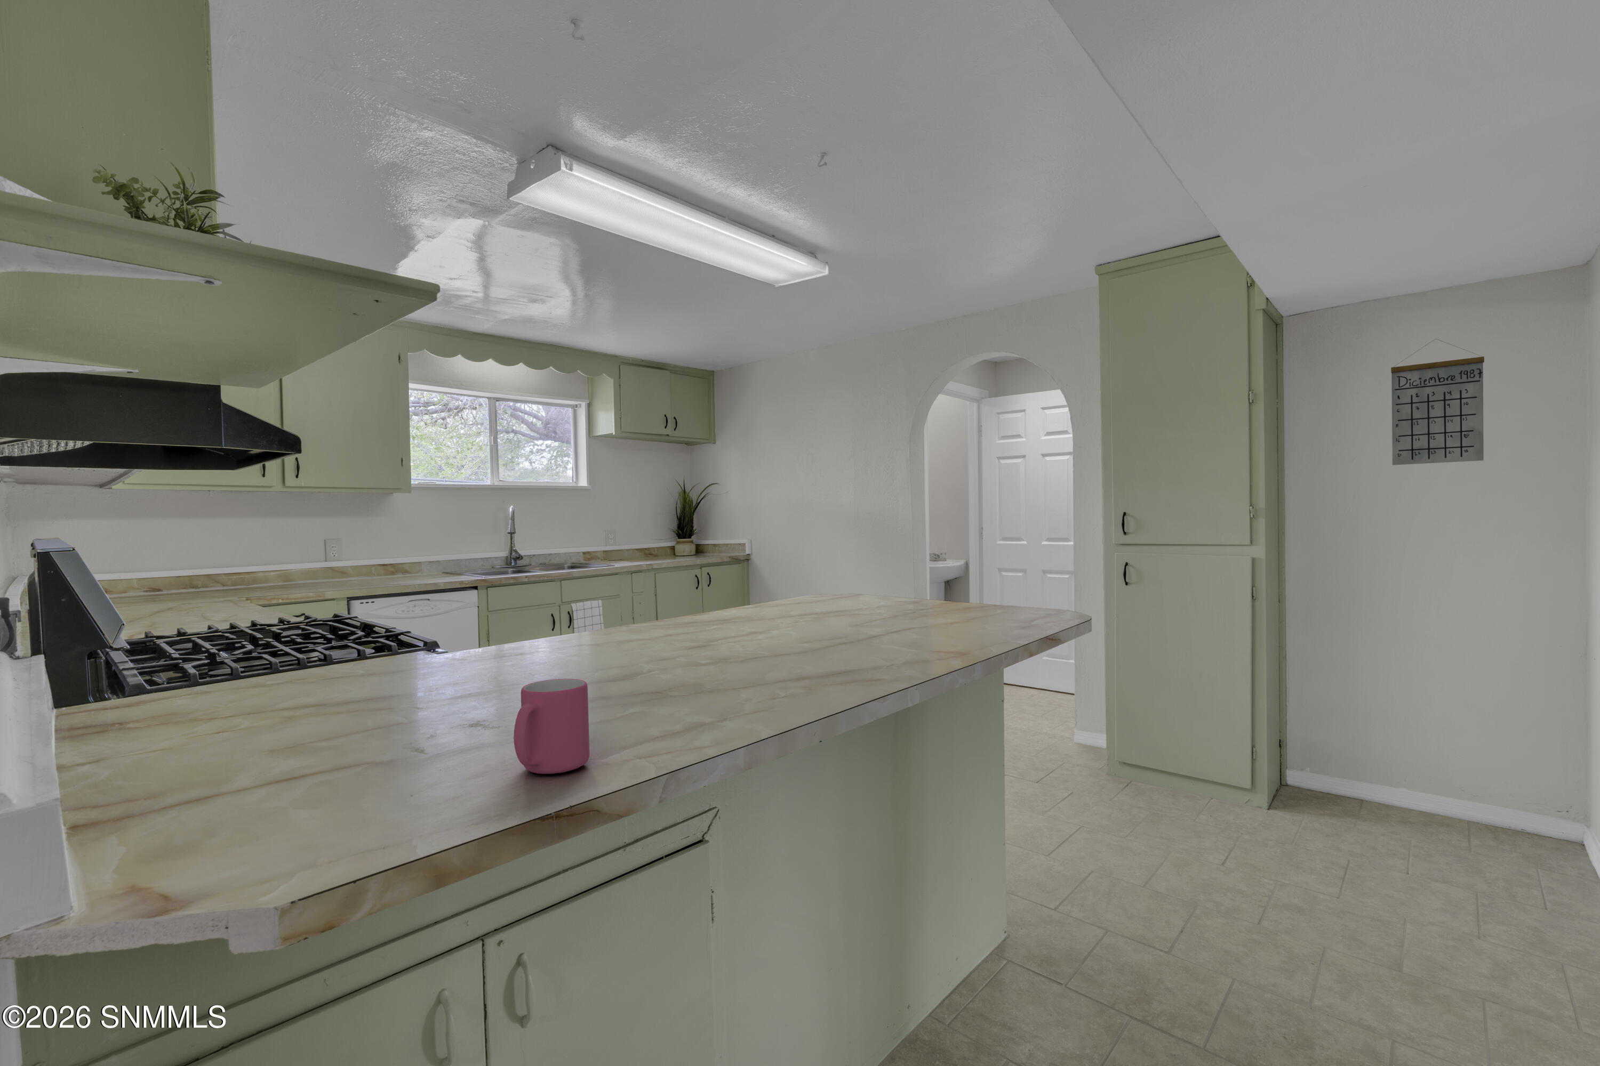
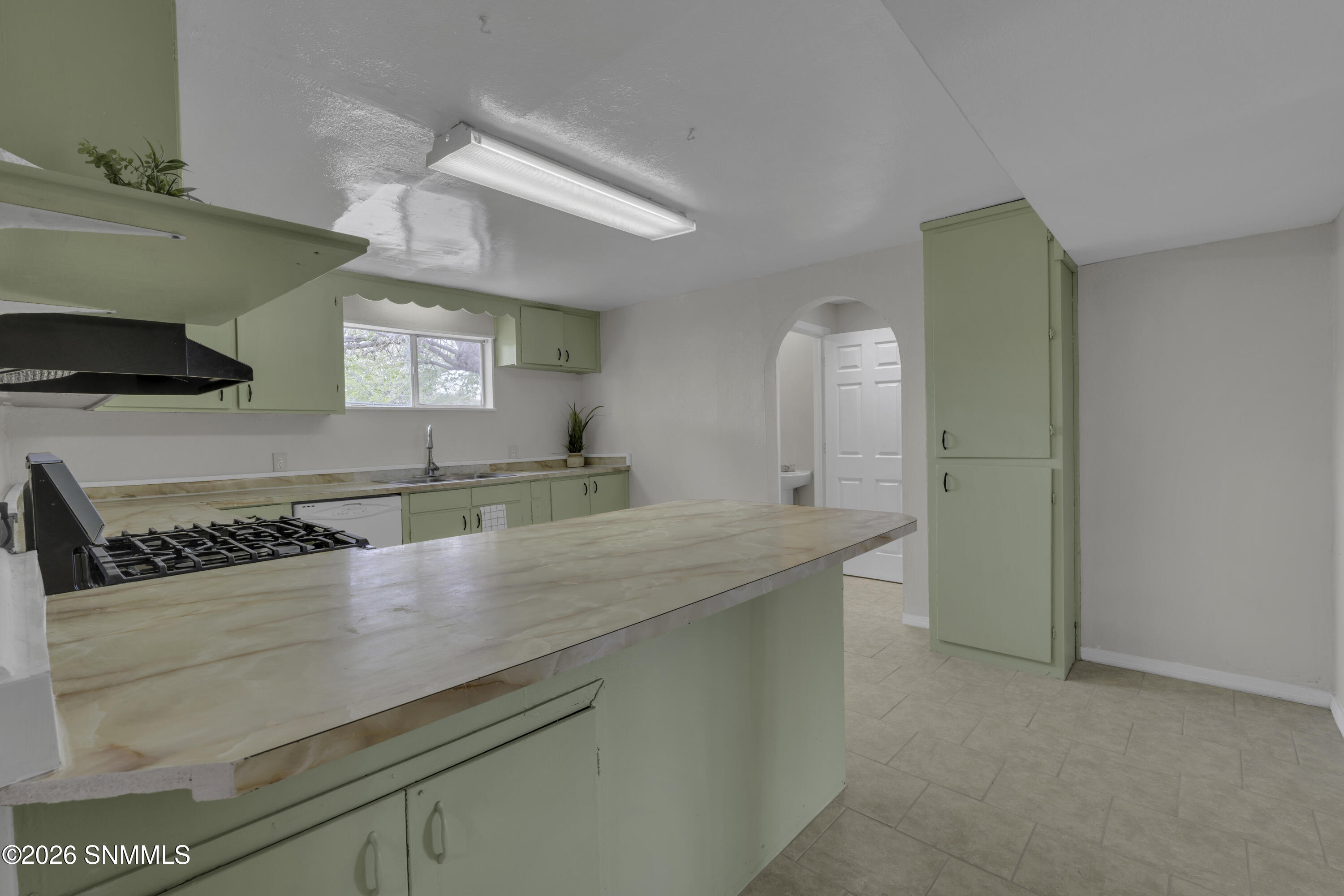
- calendar (1436, 400)
- mug (548, 729)
